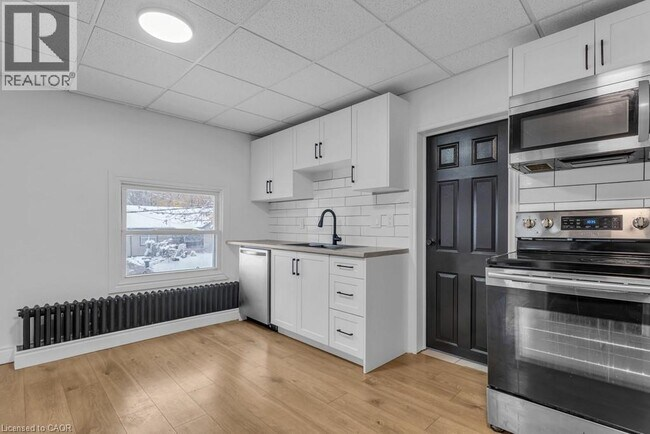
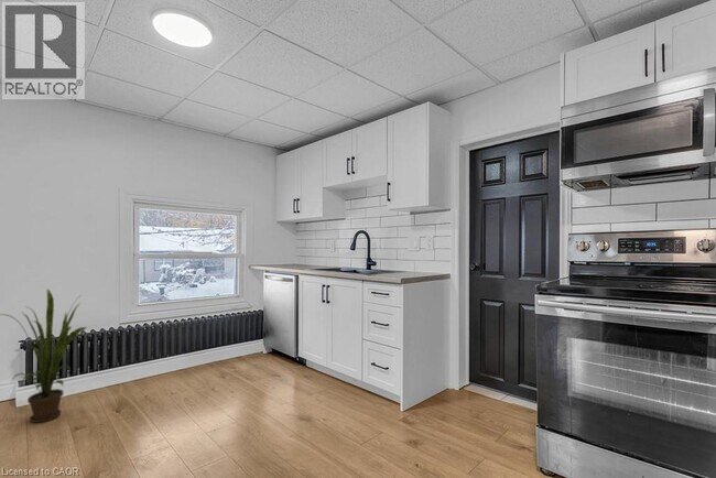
+ house plant (43, 354)
